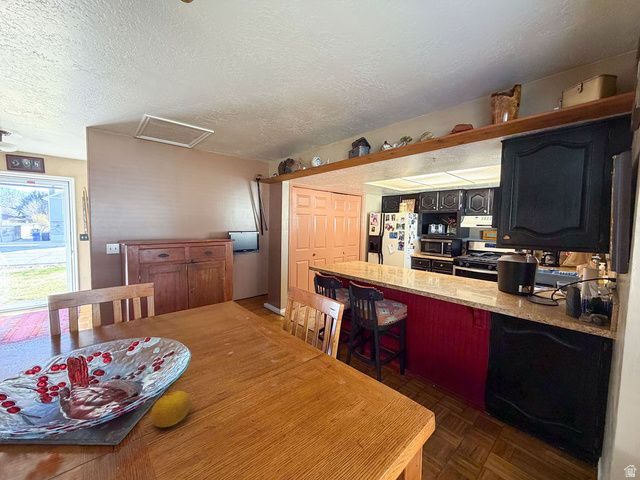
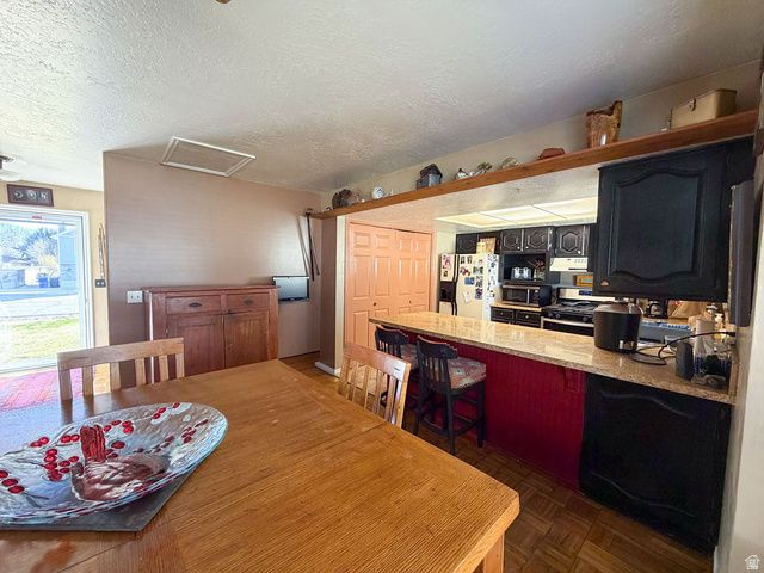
- fruit (171, 407)
